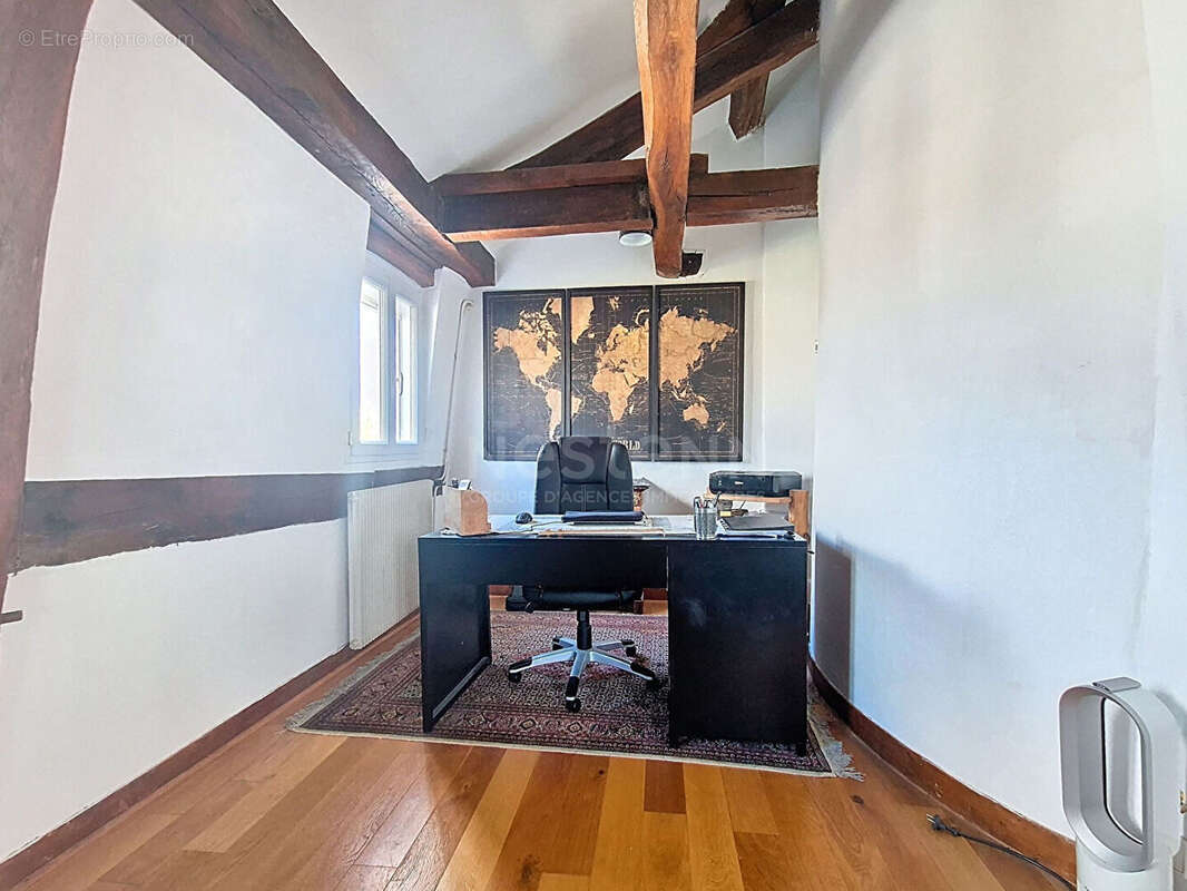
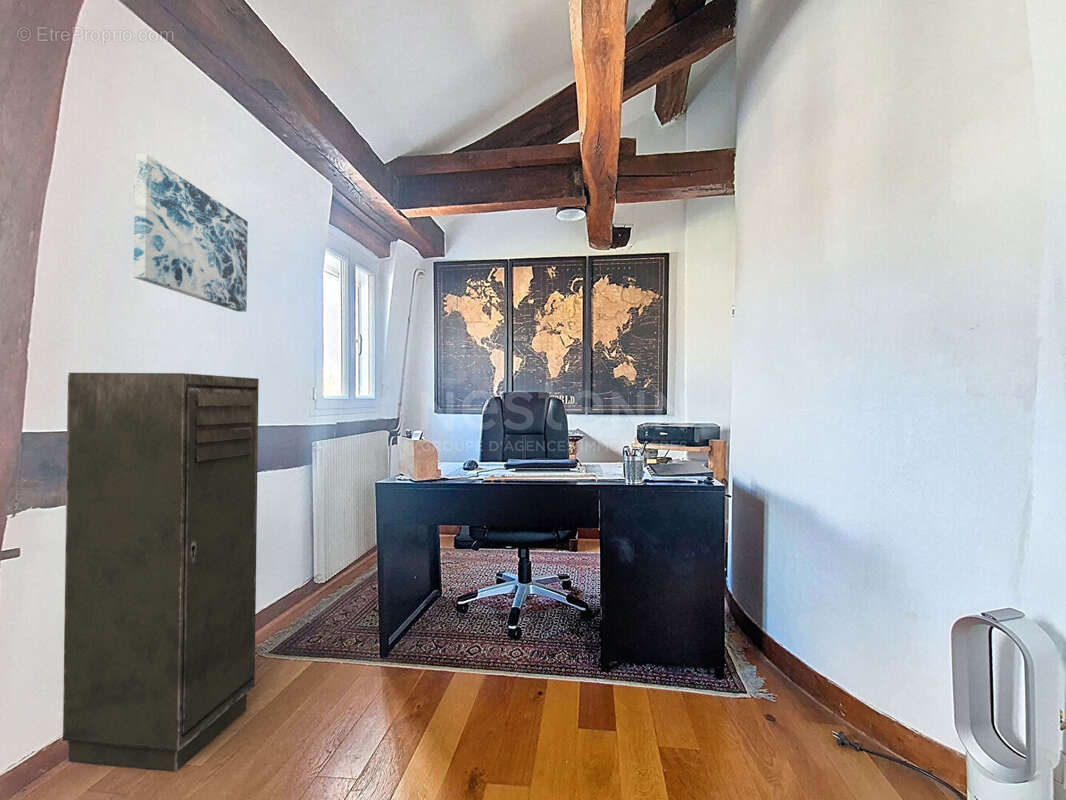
+ wall art (199, 245)
+ storage cabinet (171, 554)
